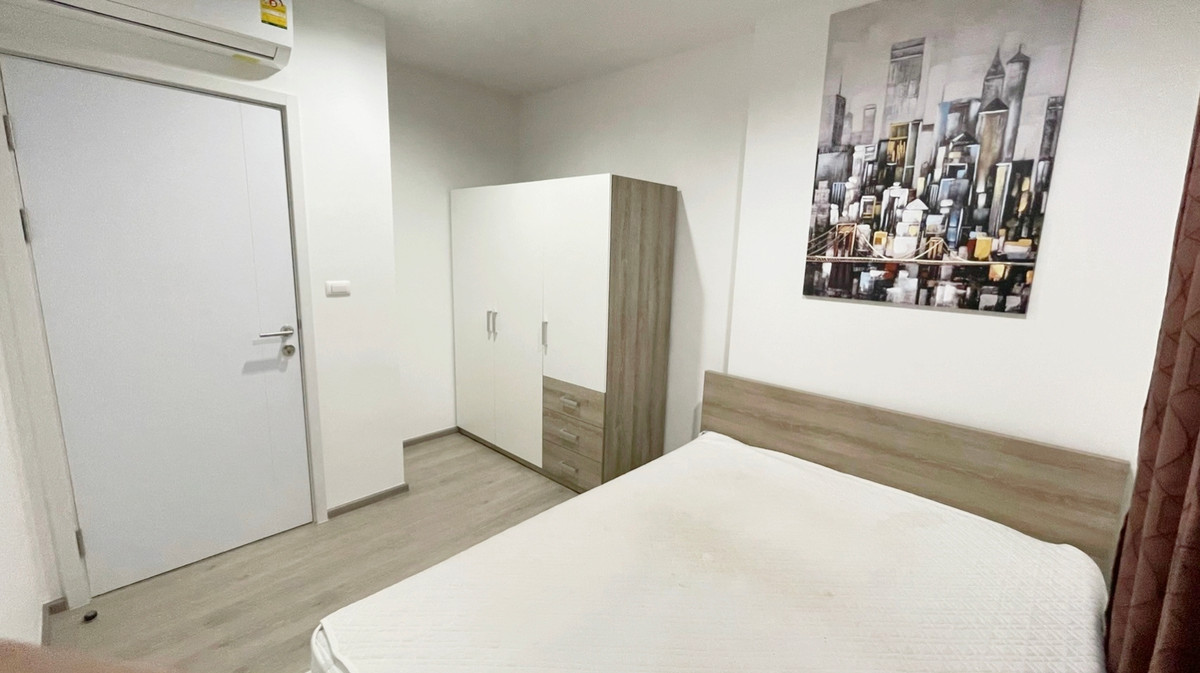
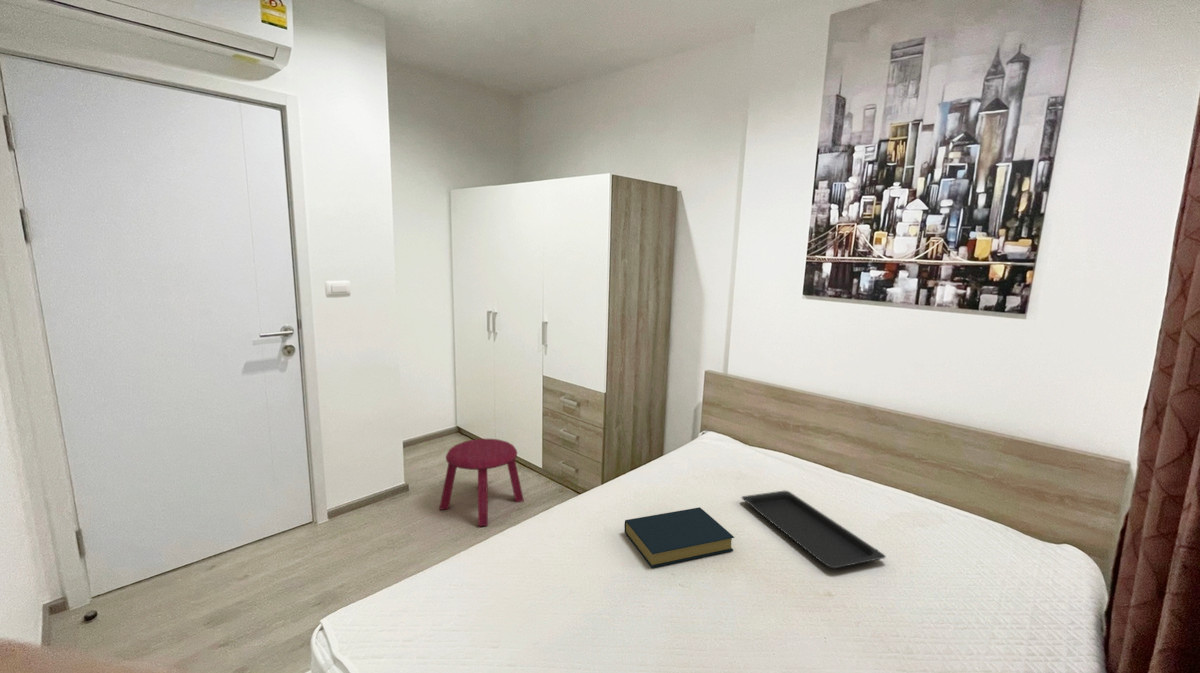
+ hardback book (677, 534)
+ stool (482, 476)
+ serving tray (805, 526)
